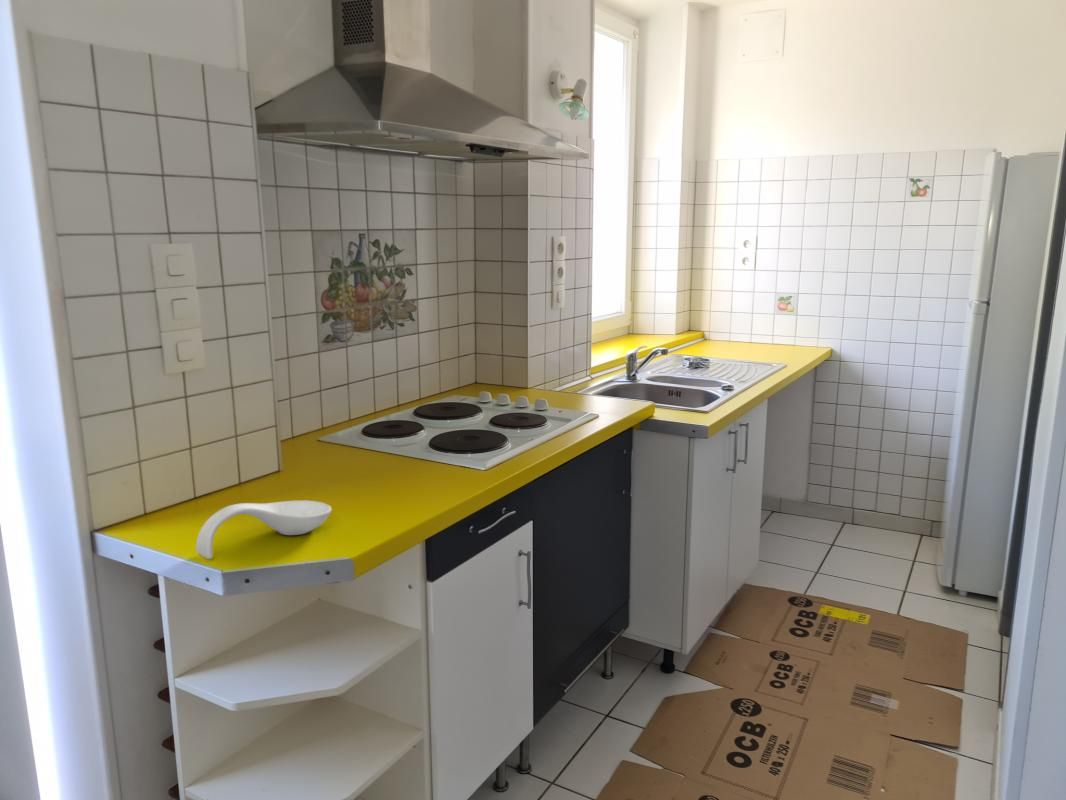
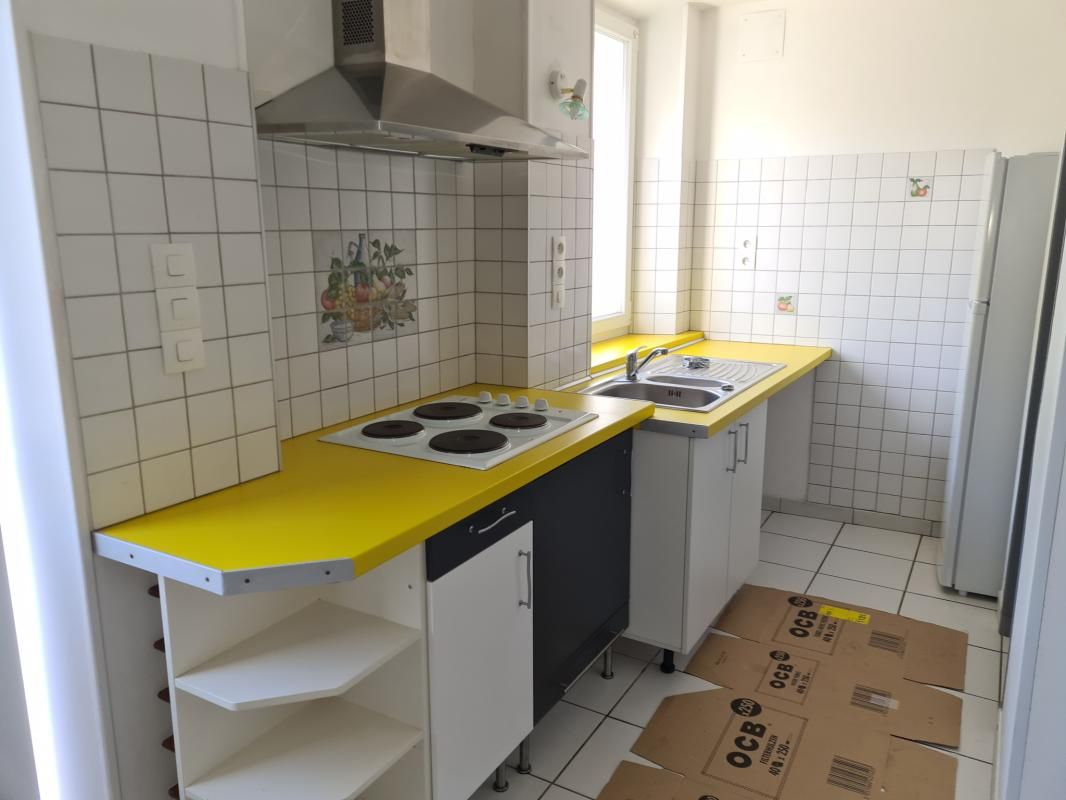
- spoon rest (267, 518)
